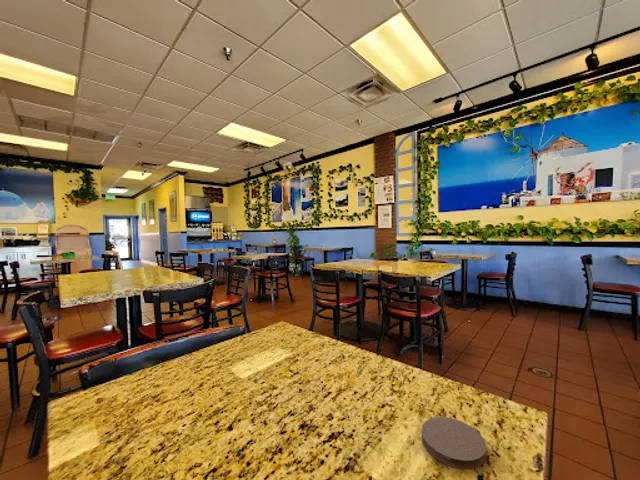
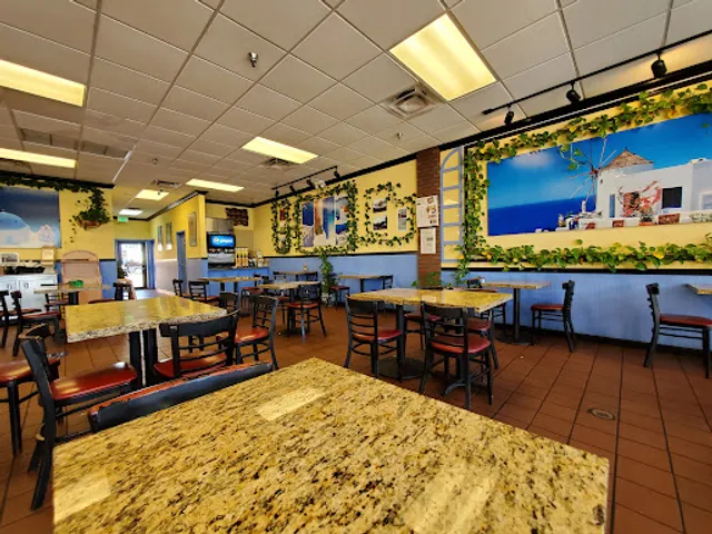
- coaster (452, 440)
